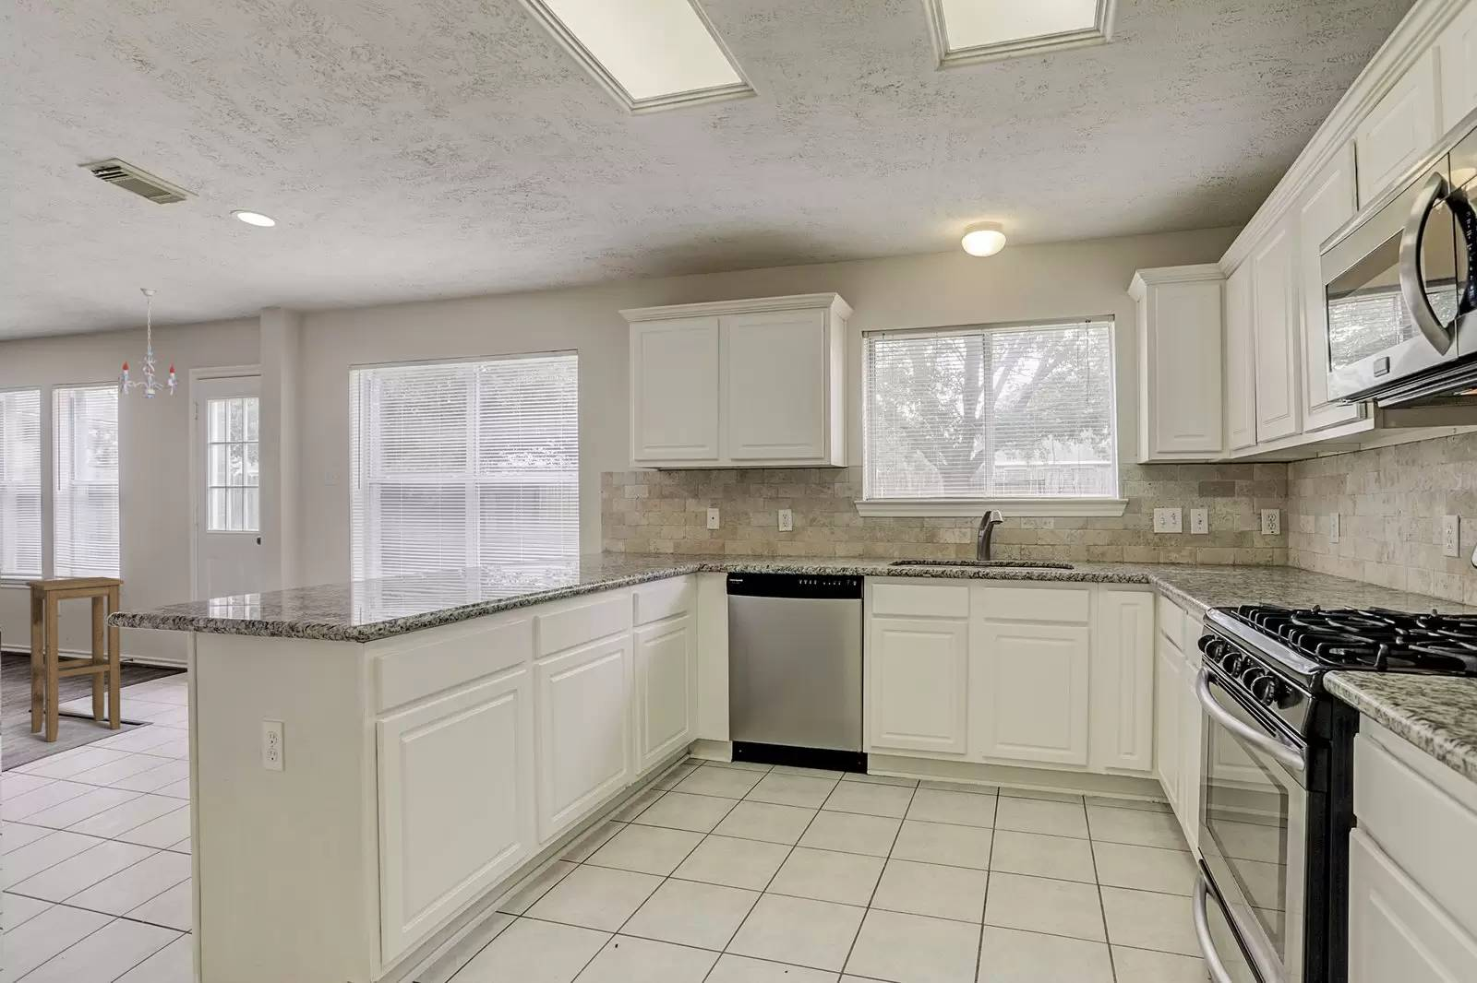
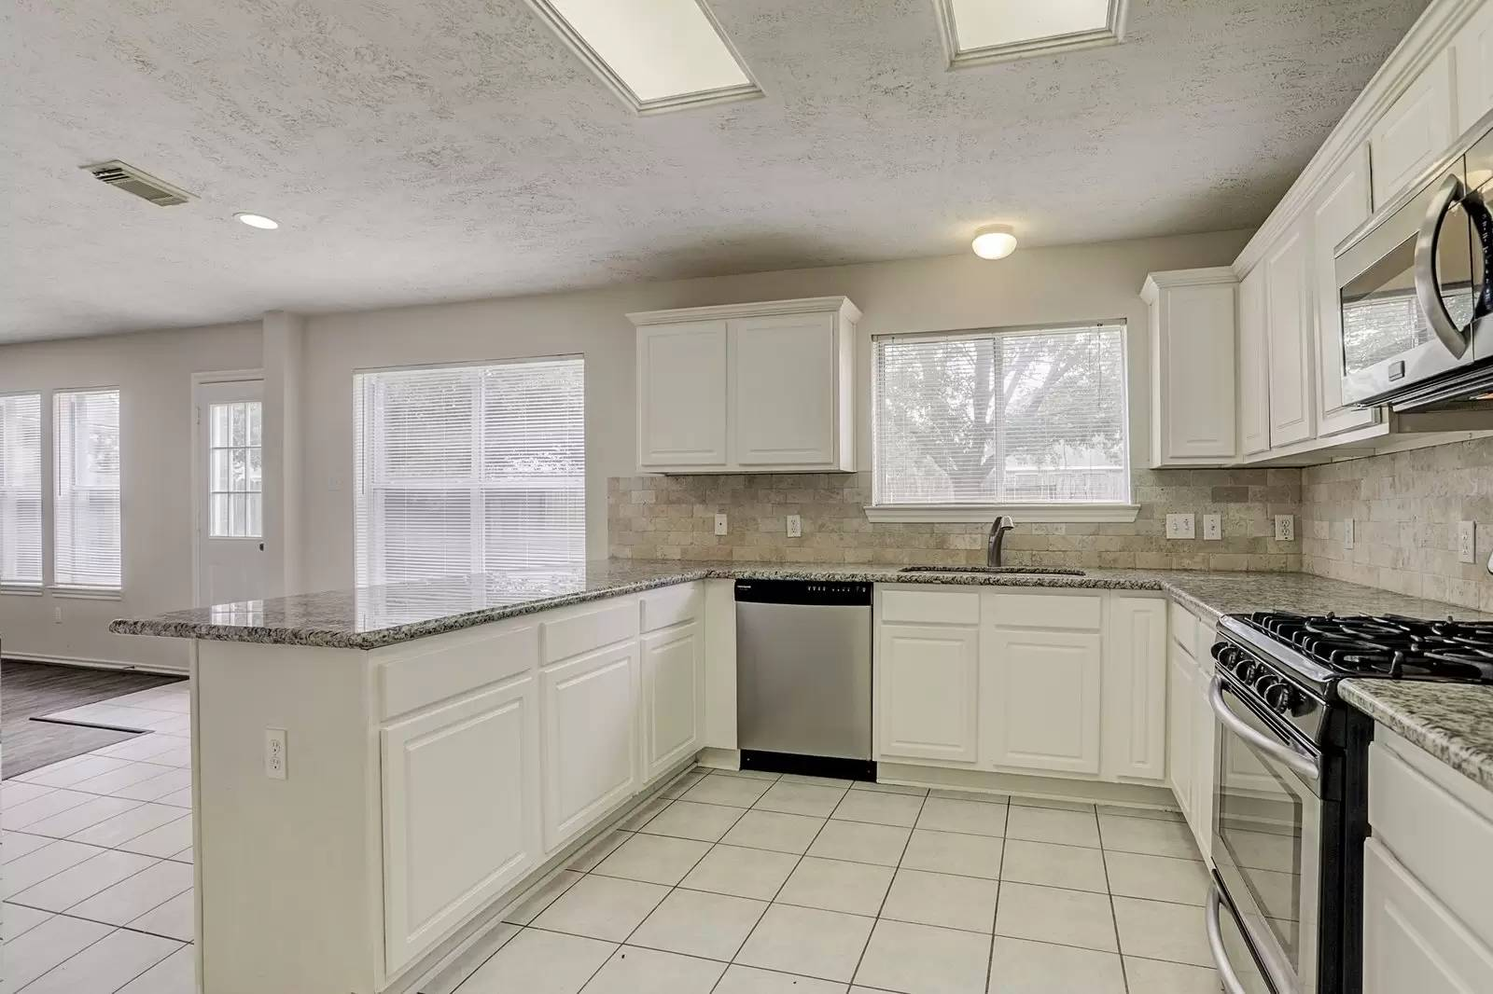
- stool (76, 660)
- chandelier (148, 344)
